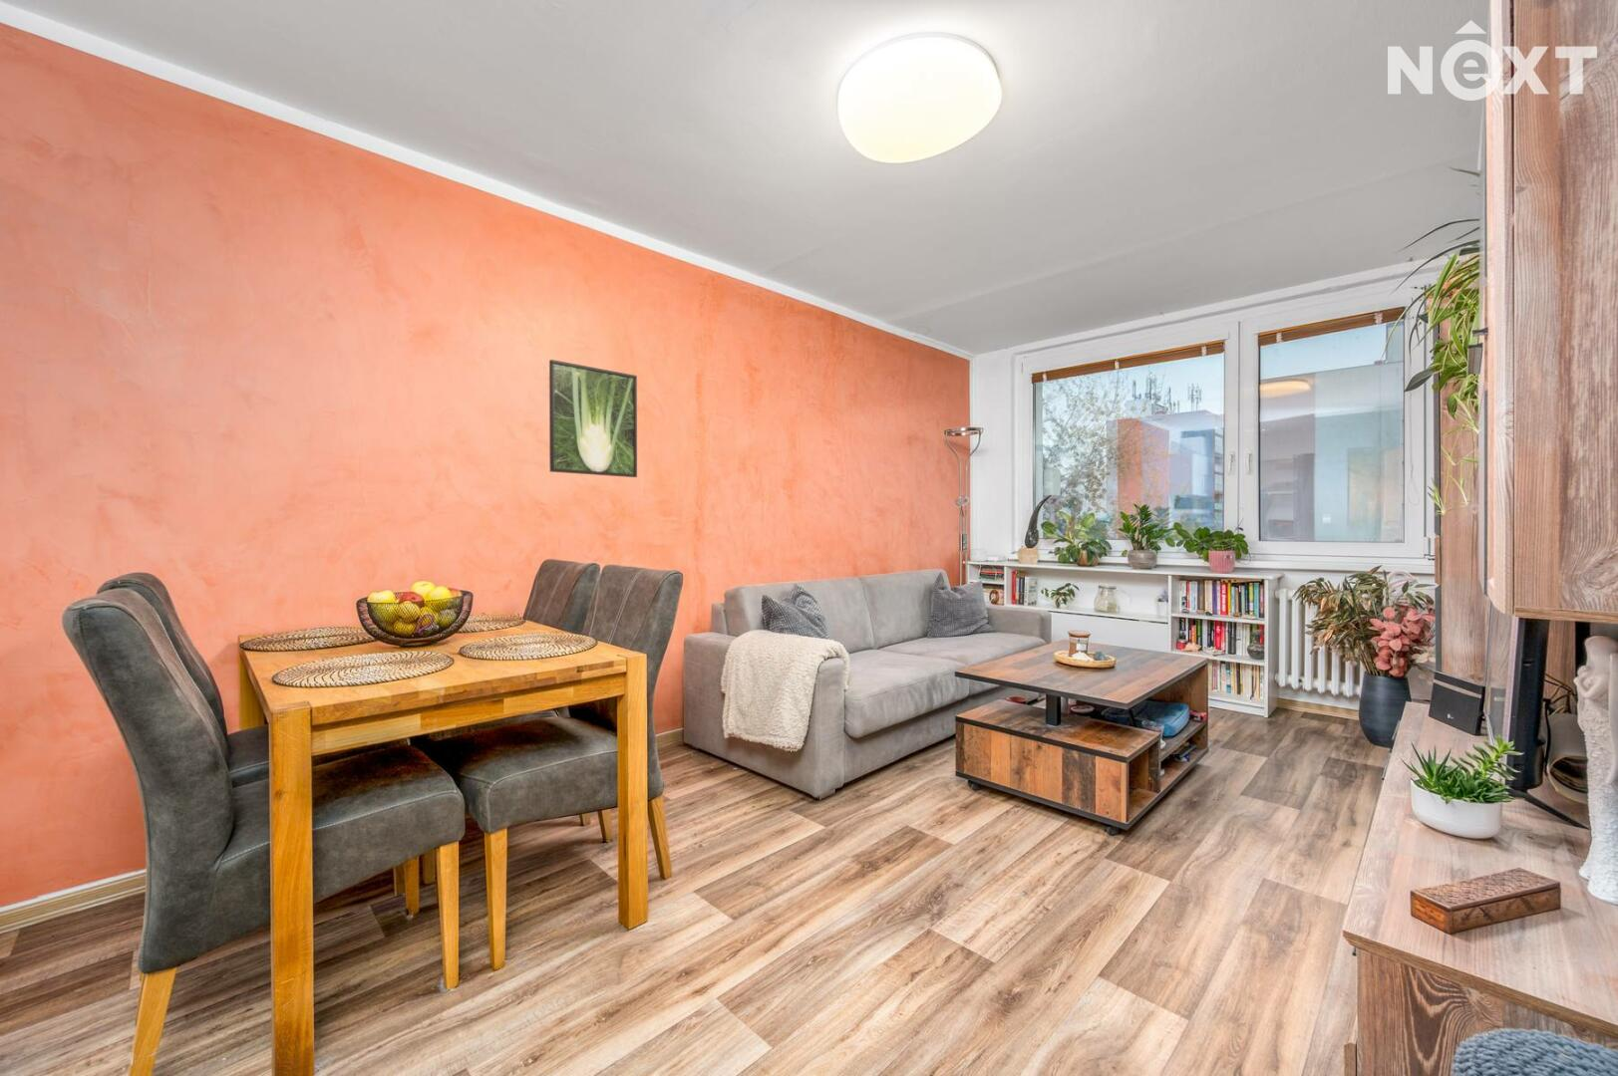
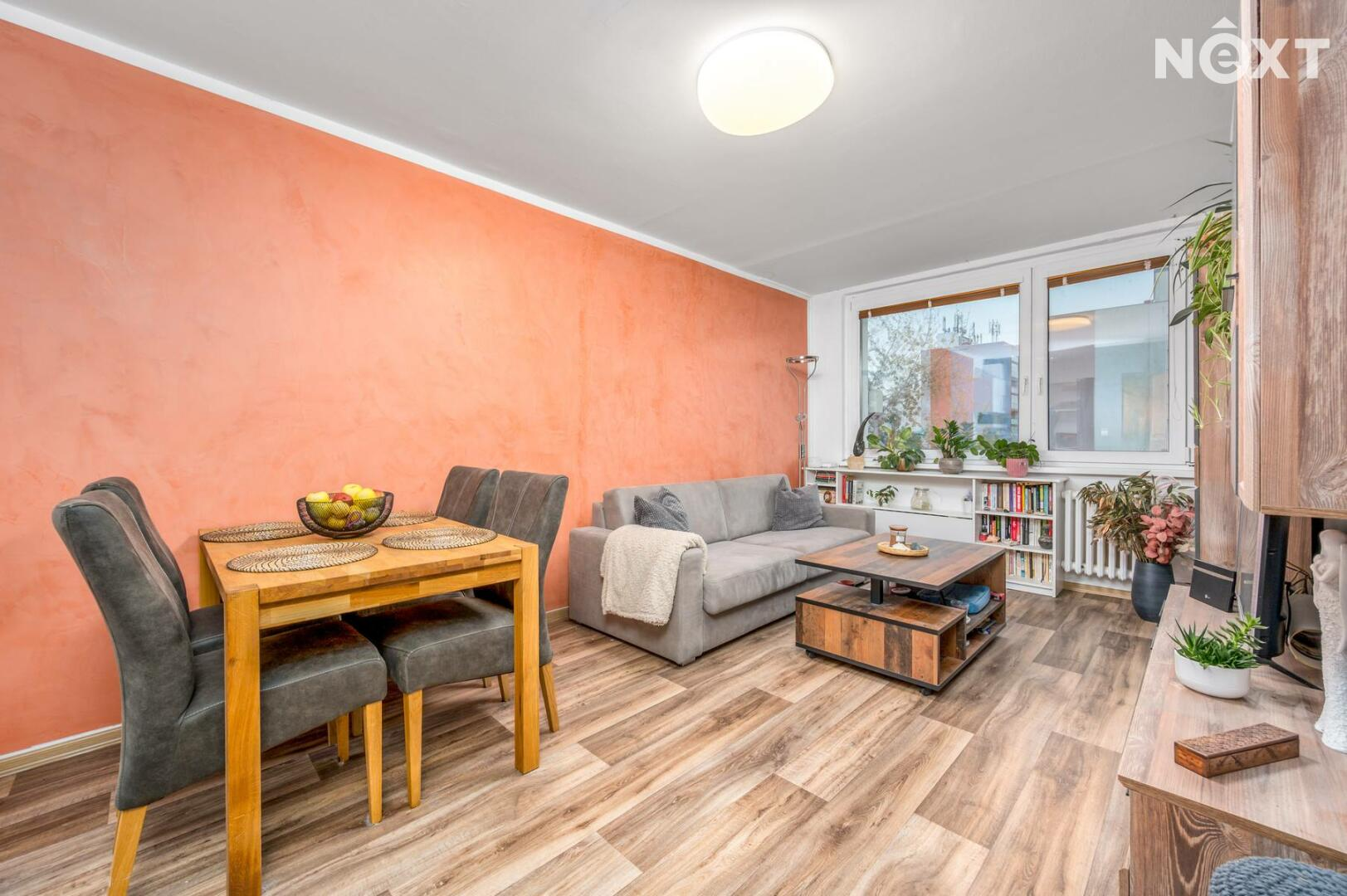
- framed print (595, 422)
